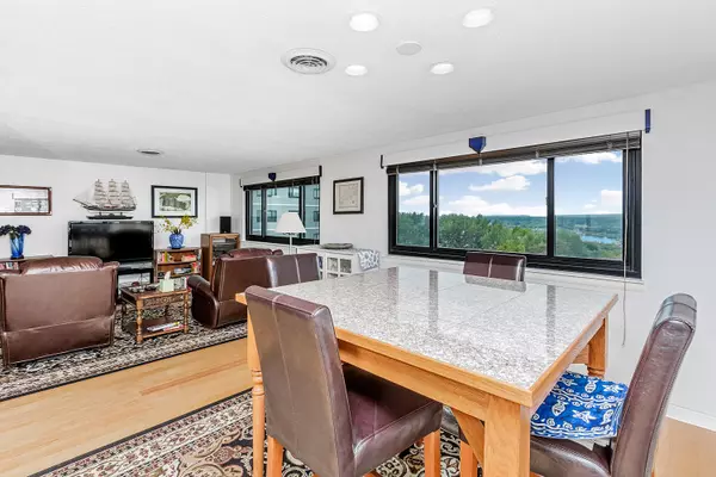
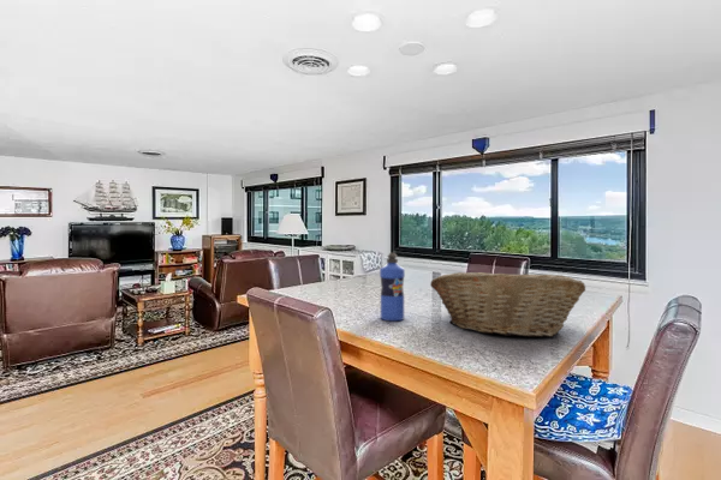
+ fruit basket (502, 298)
+ water bottle (392, 284)
